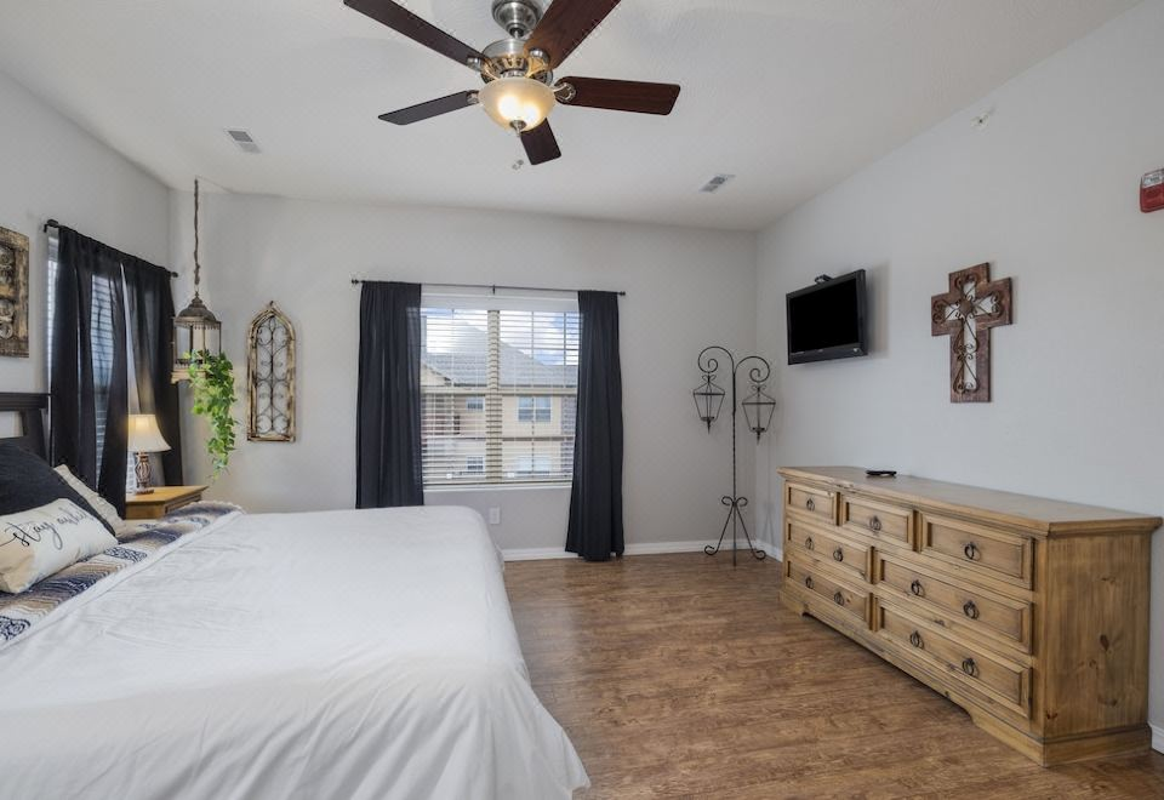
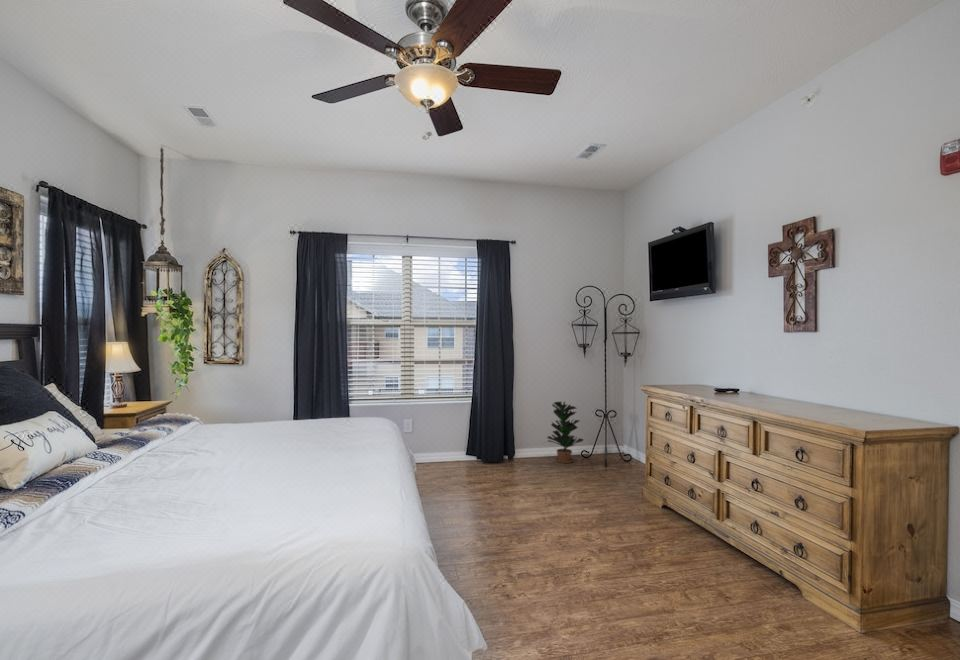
+ potted plant (562, 431)
